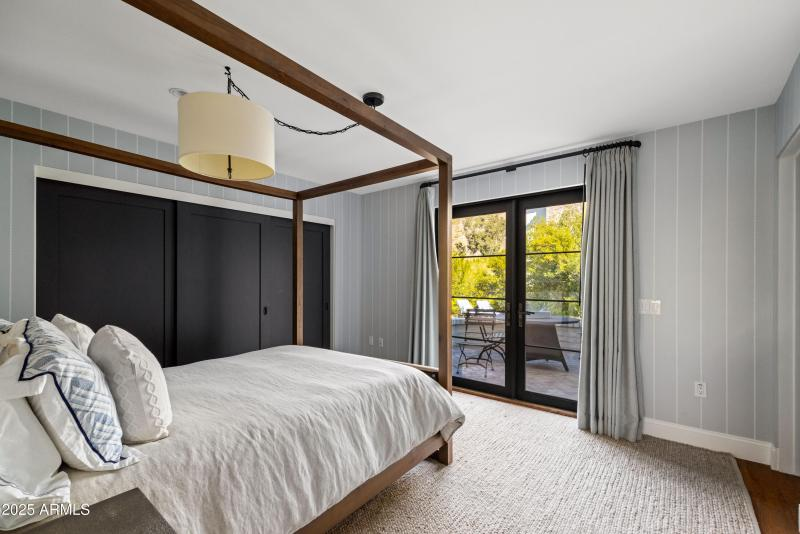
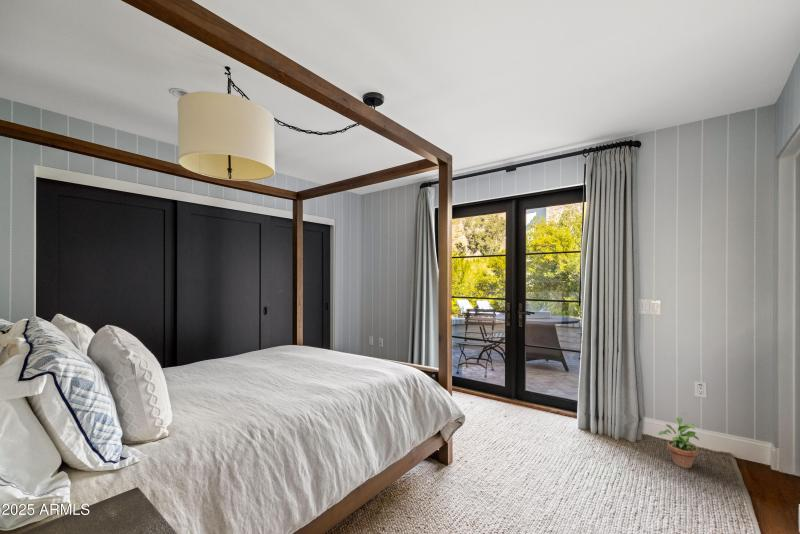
+ potted plant (678, 440)
